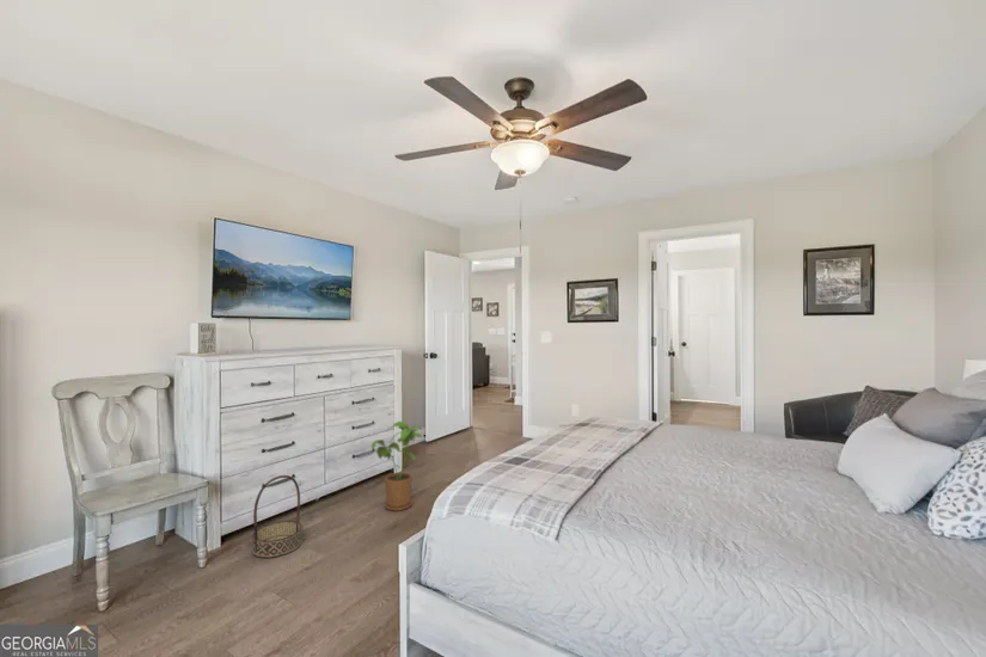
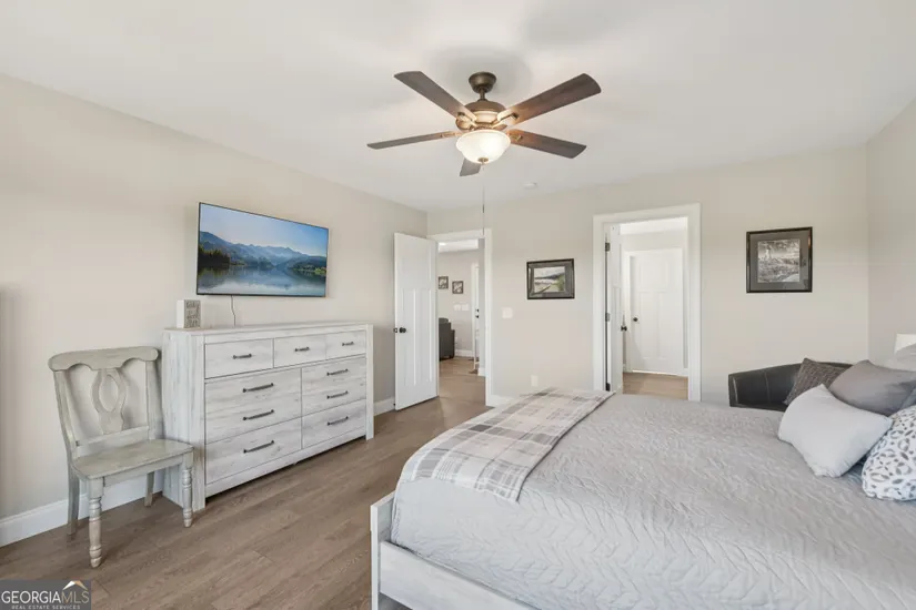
- basket (278, 521)
- house plant (396, 465)
